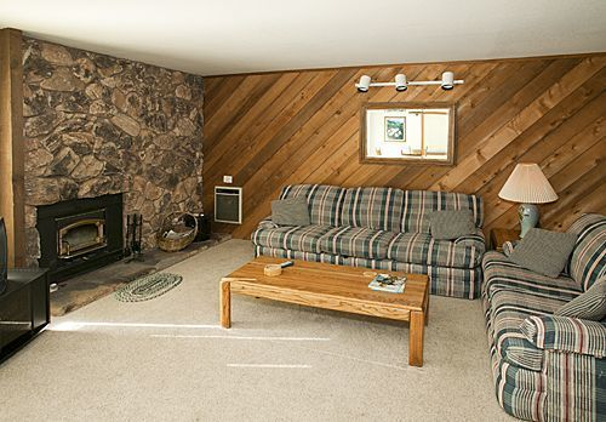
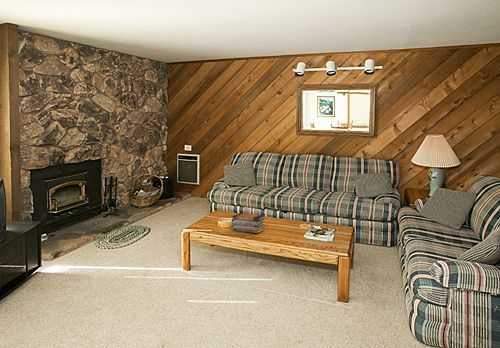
+ book stack (248, 222)
